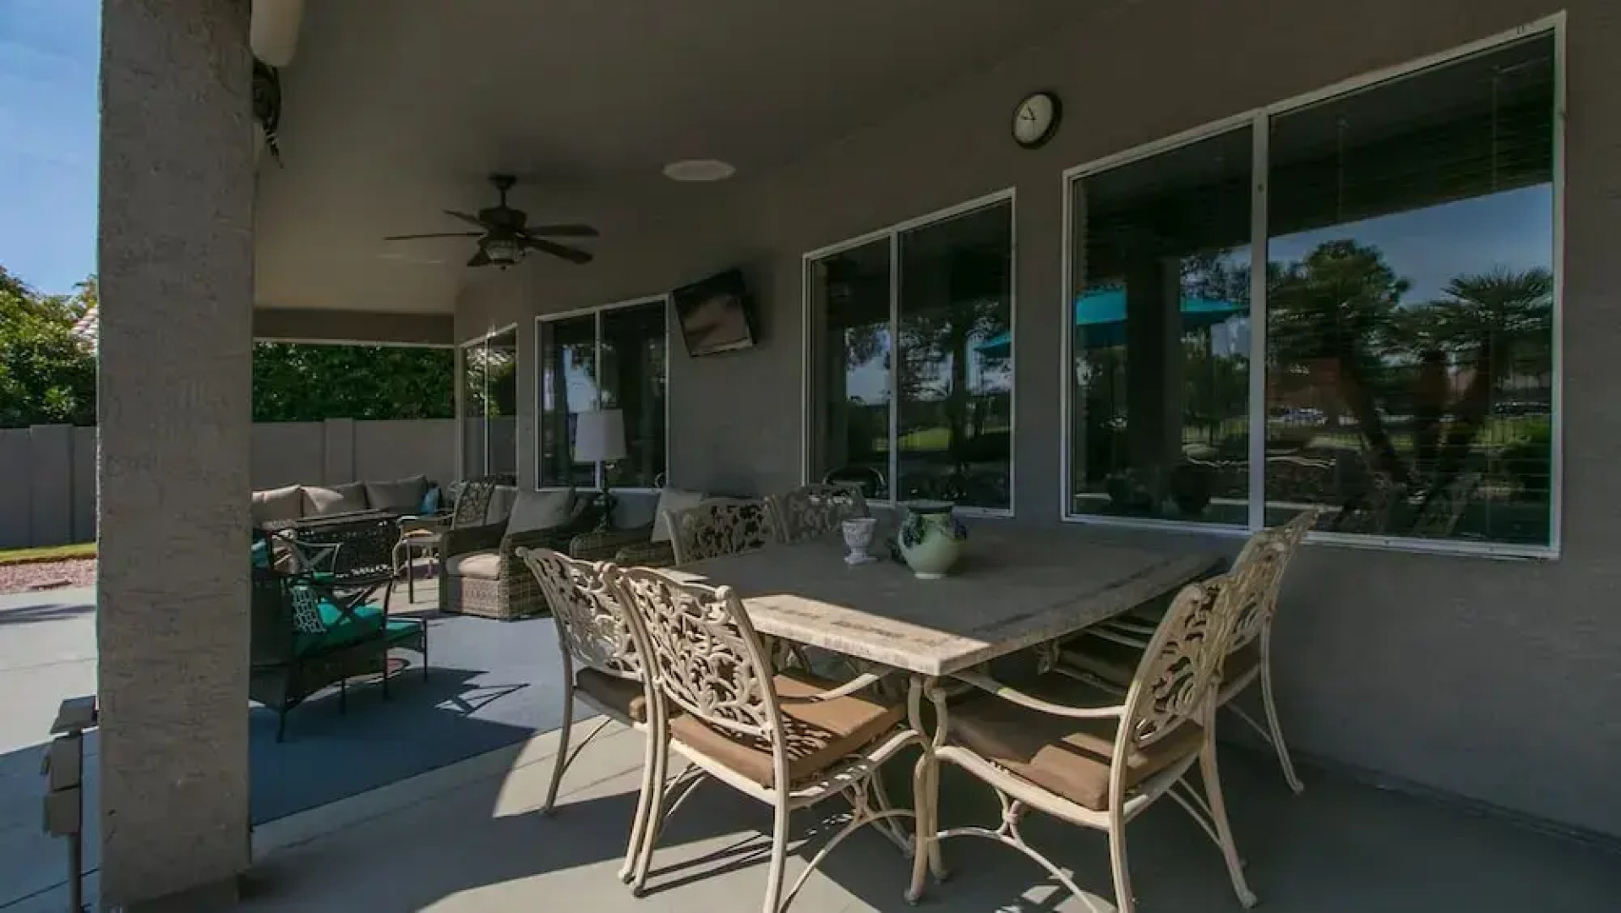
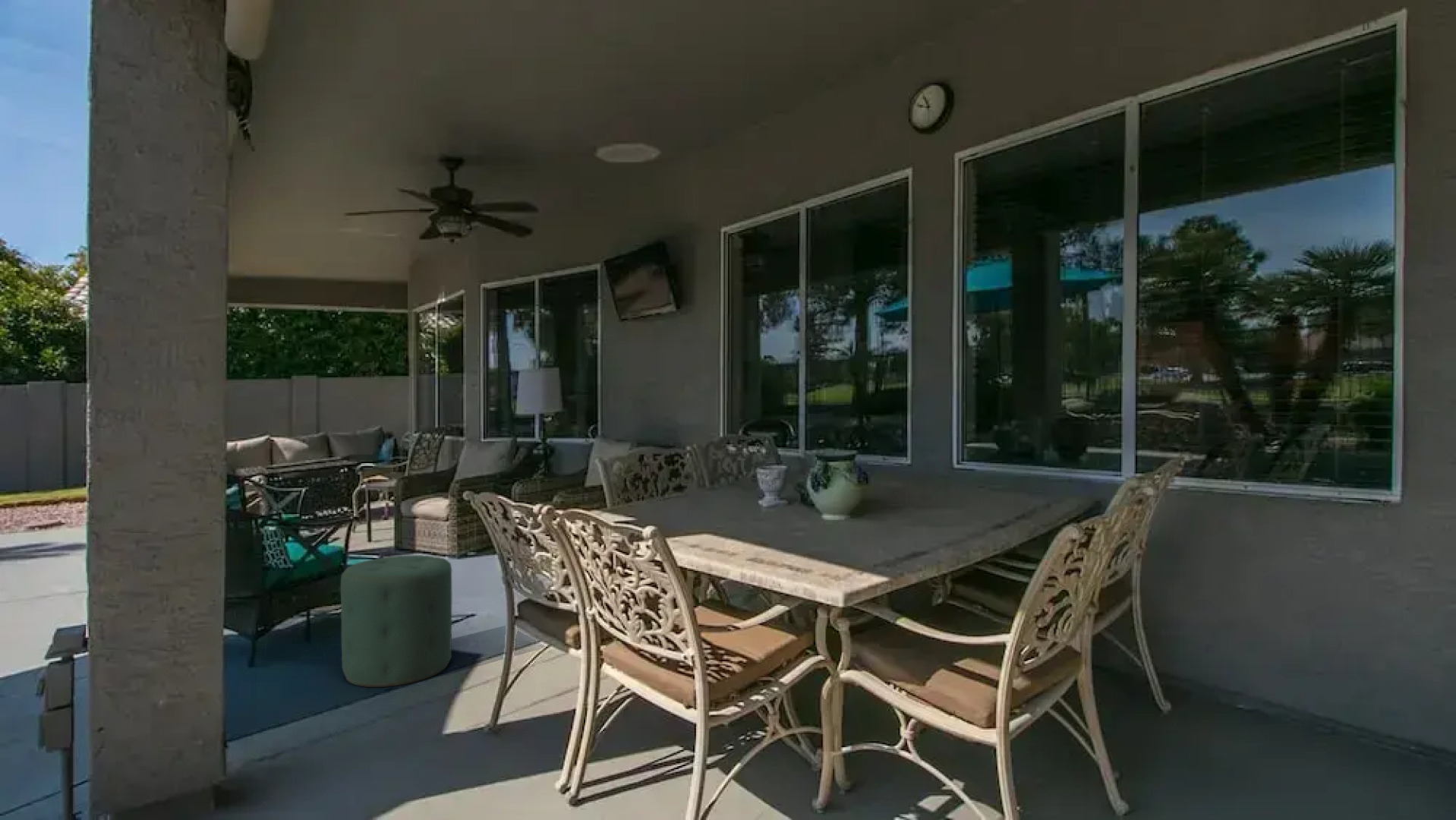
+ ottoman (398, 616)
